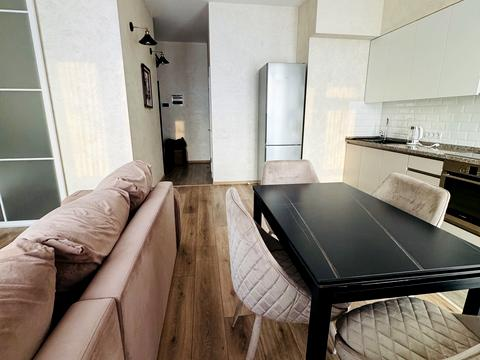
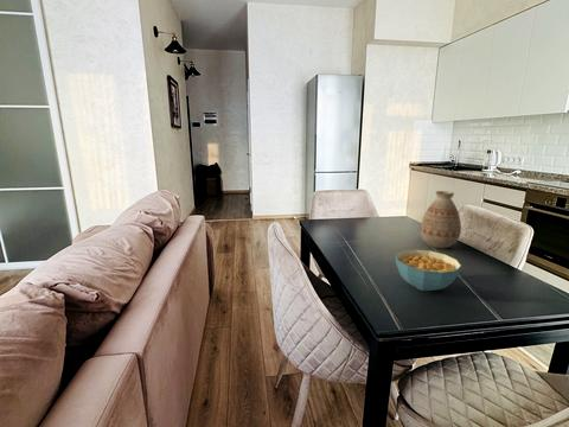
+ vase (441, 219)
+ cereal bowl (424, 273)
